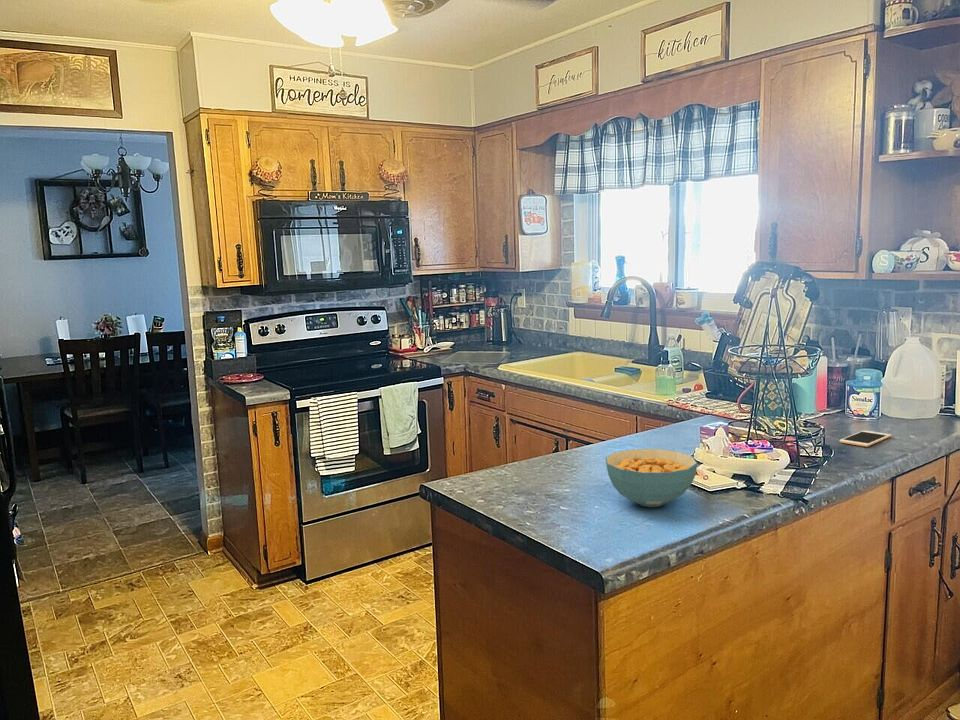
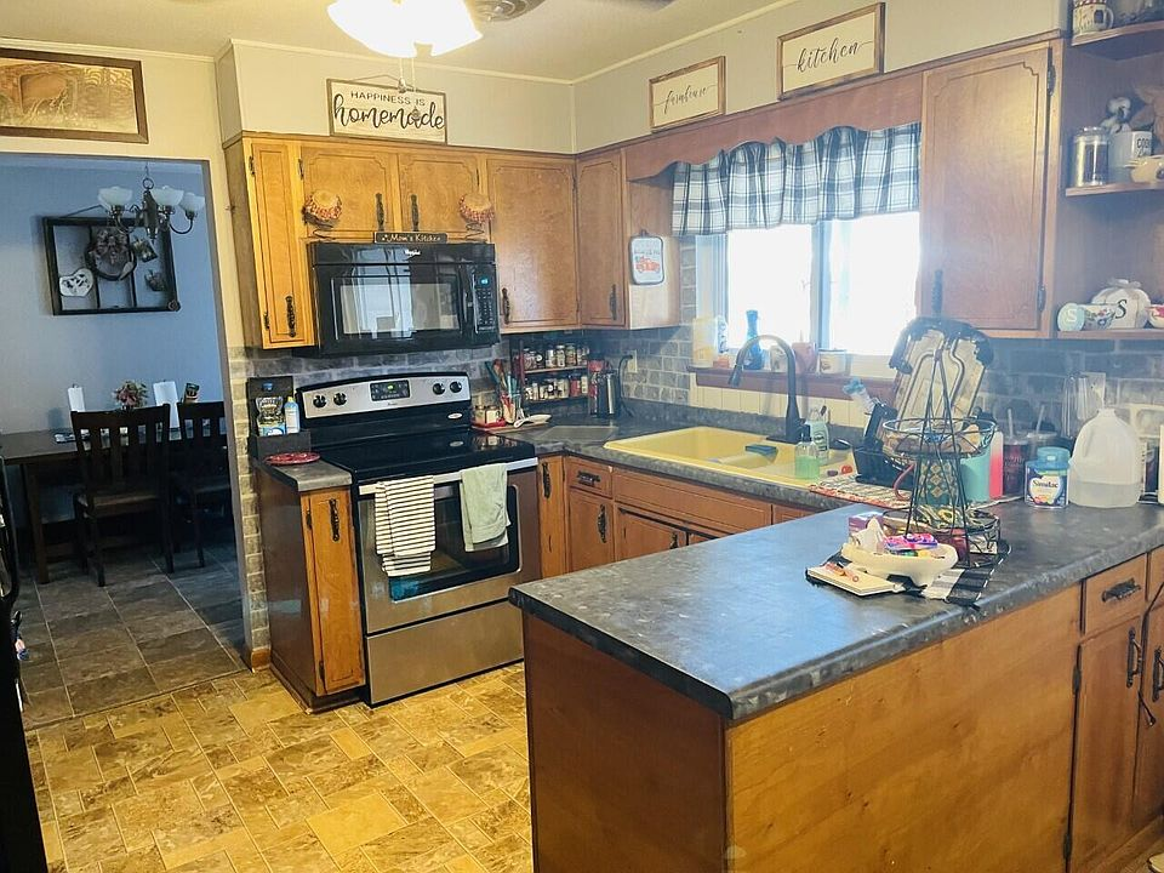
- cereal bowl (650, 481)
- cell phone (865, 438)
